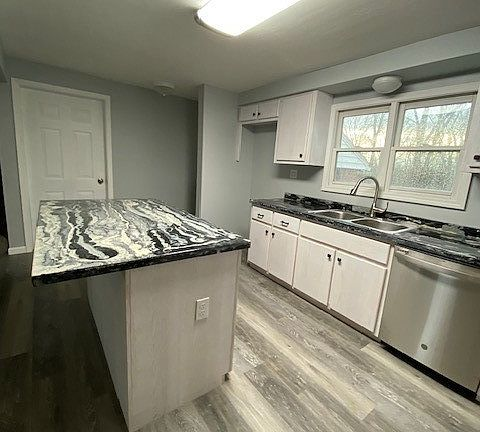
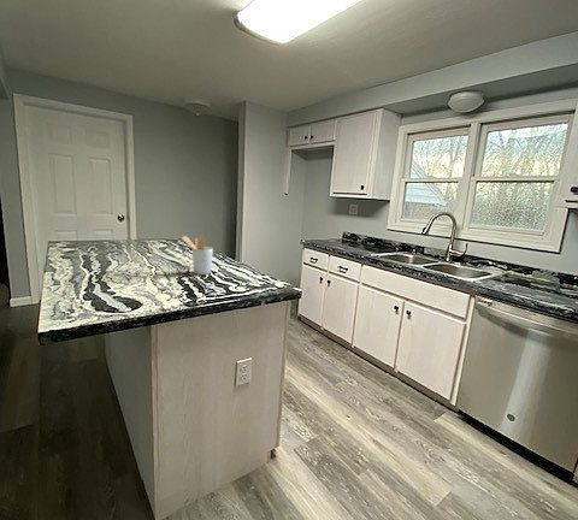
+ utensil holder (196, 254)
